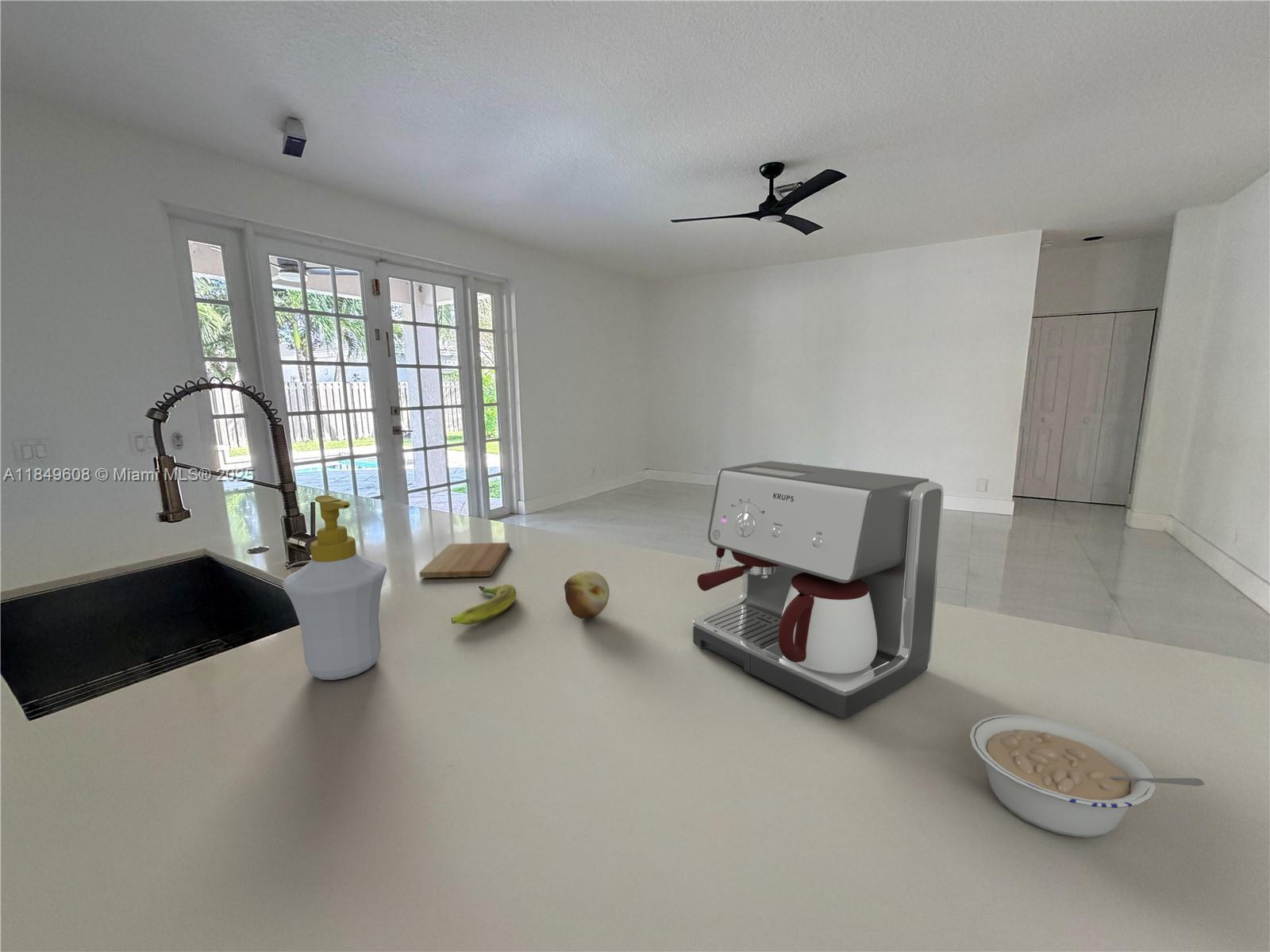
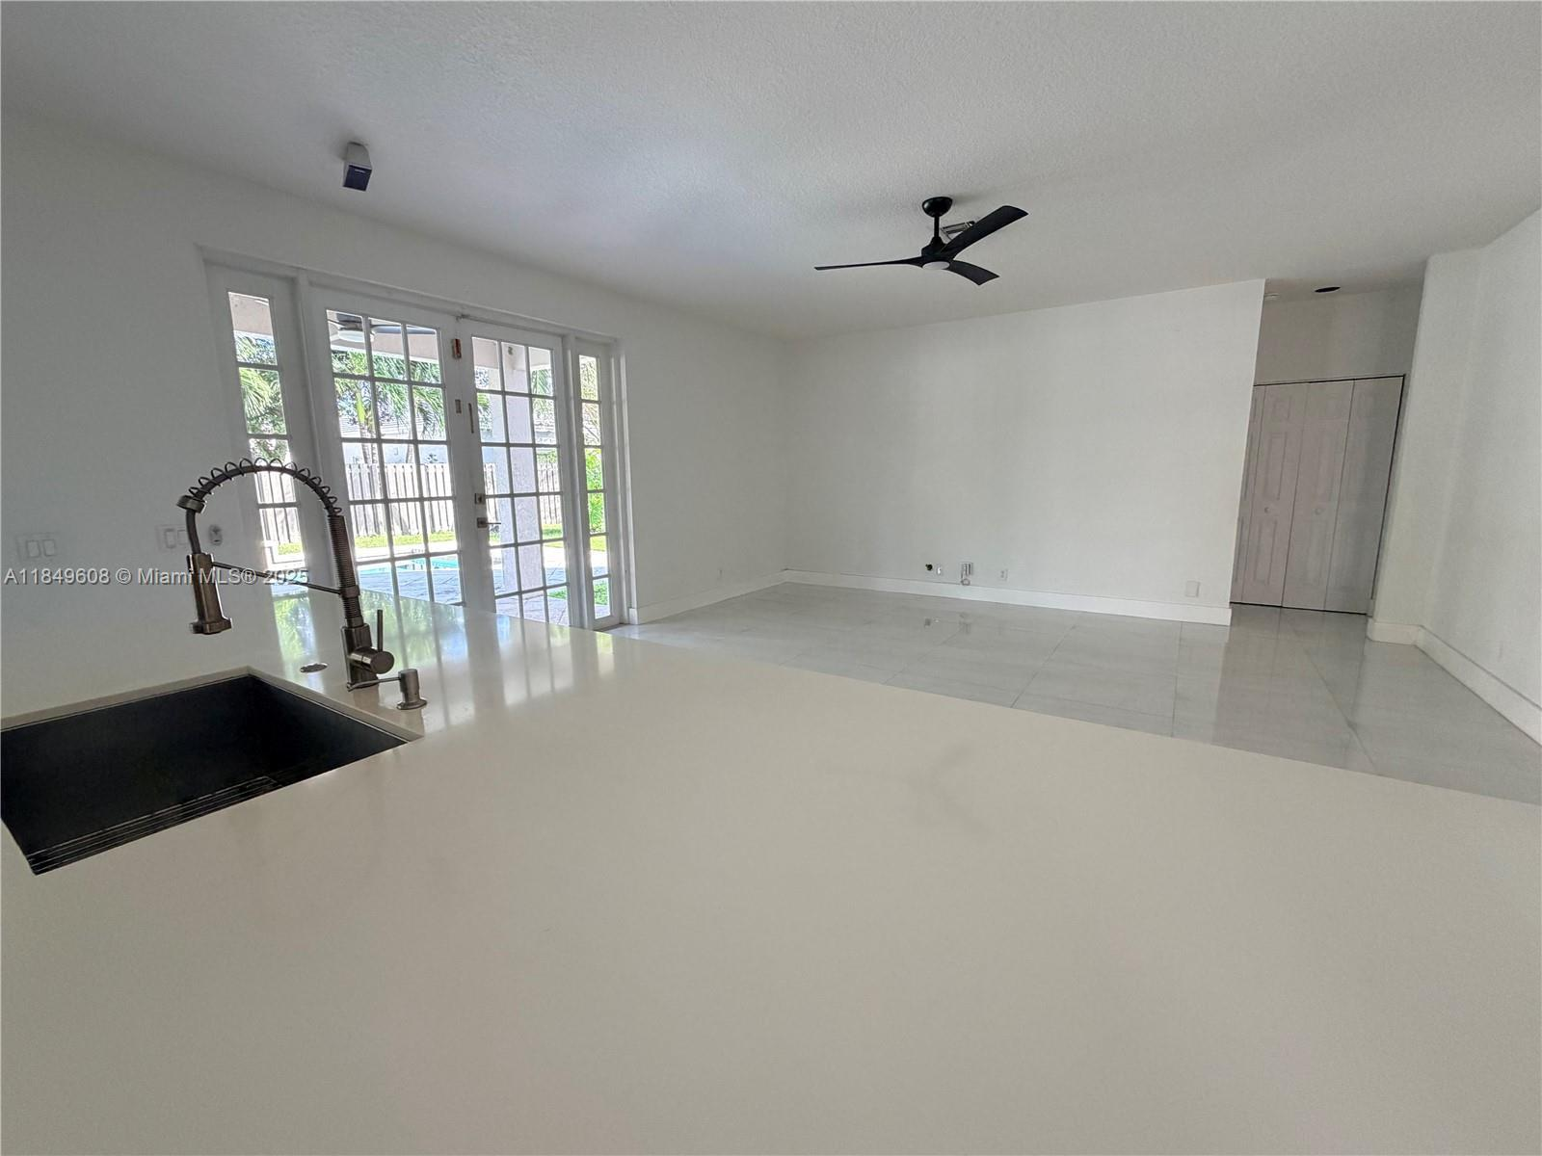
- legume (1060, 773)
- coffee maker (807, 566)
- soap bottle (337, 584)
- banana (488, 601)
- cutting board (468, 559)
- fruit (587, 594)
